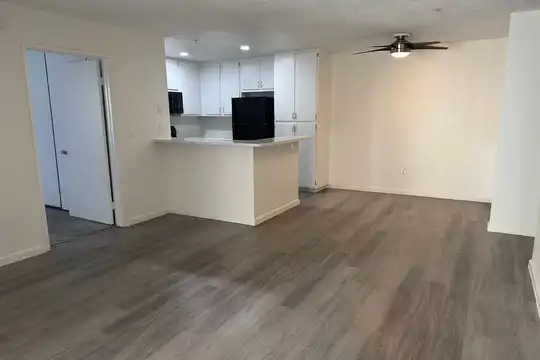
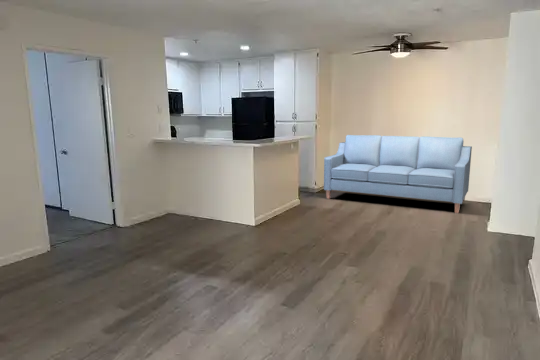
+ sofa (395, 168)
